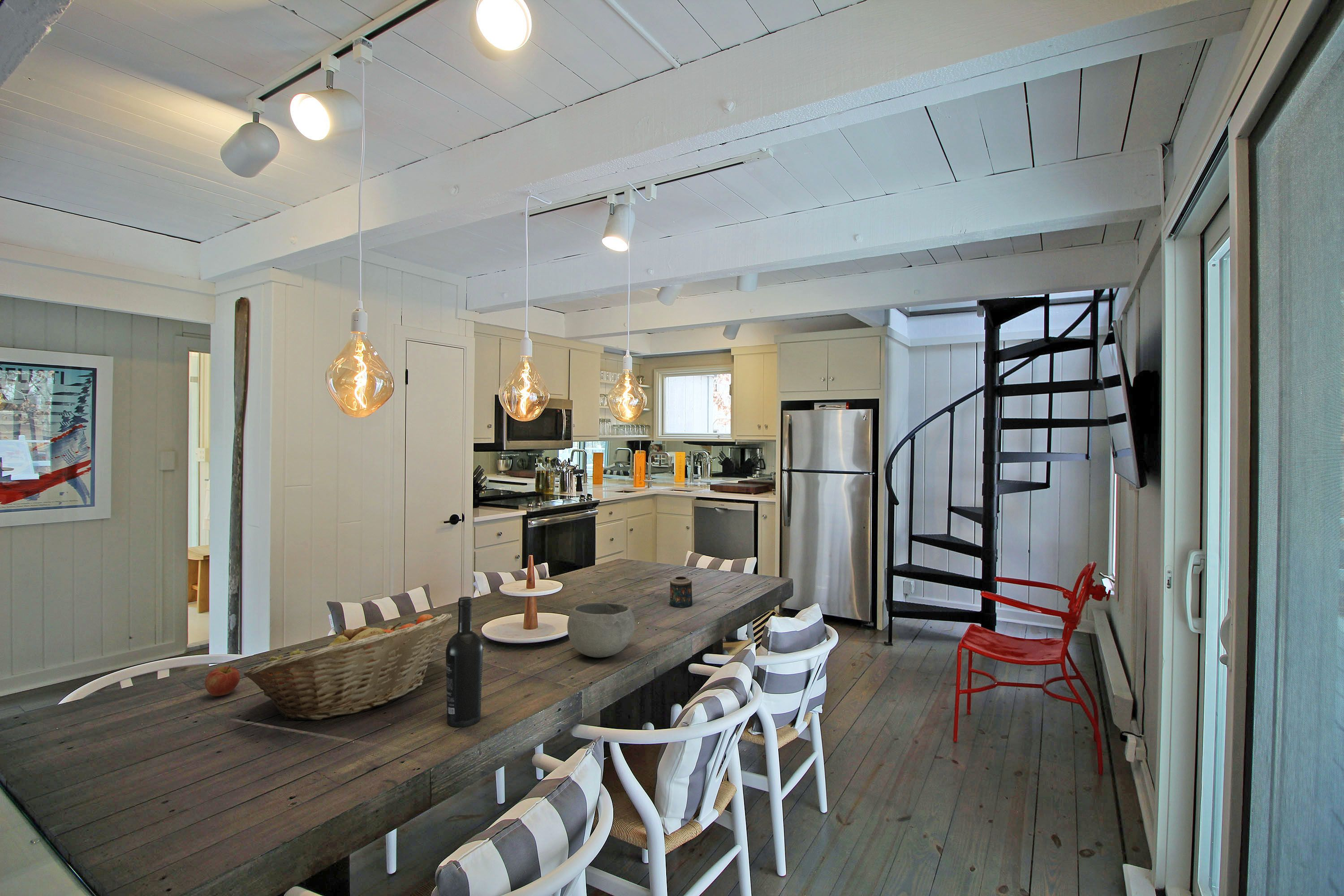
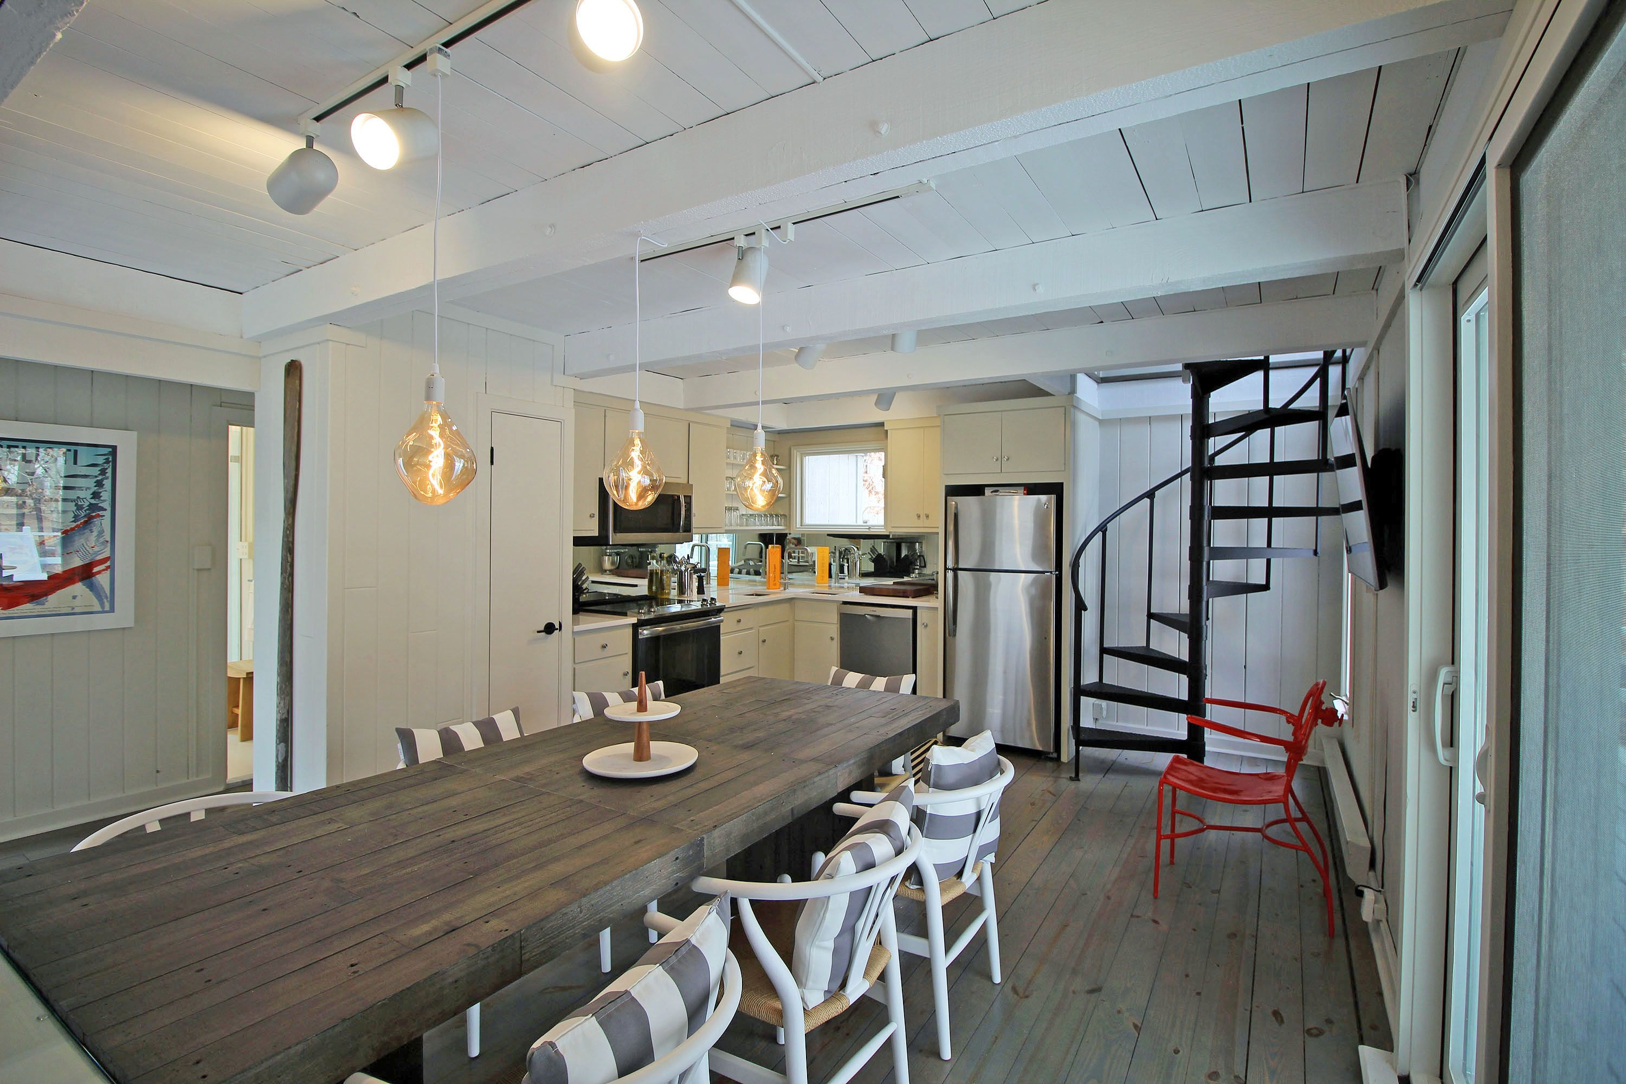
- candle (679, 590)
- wine bottle (464, 659)
- apple (222, 680)
- bowl (601, 631)
- fruit basket (358, 657)
